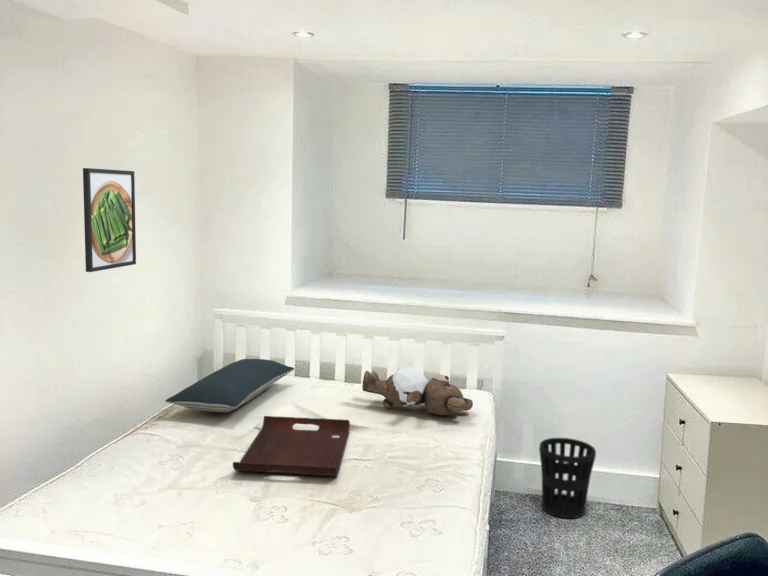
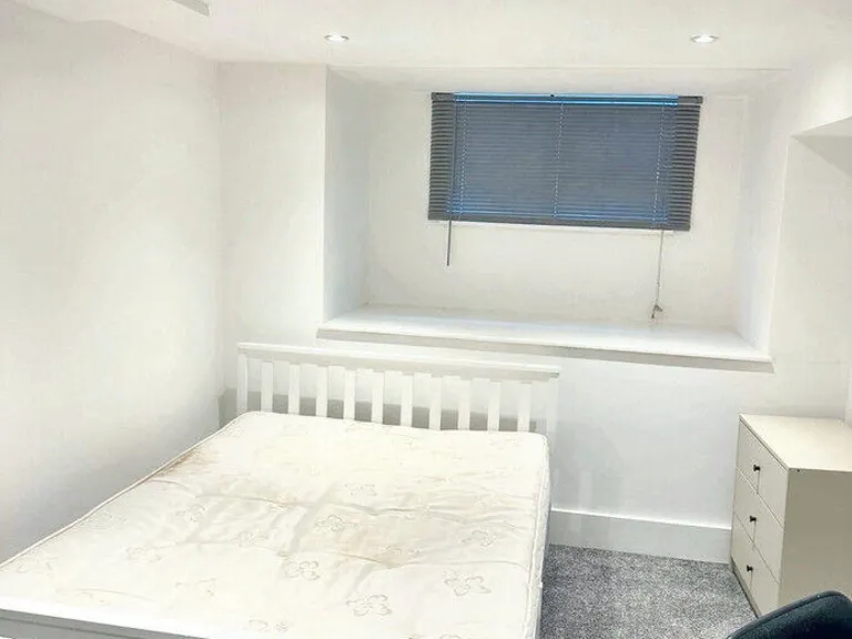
- pillow (235, 383)
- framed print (111, 219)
- wastebasket (567, 477)
- teddy bear (417, 389)
- serving tray (296, 445)
